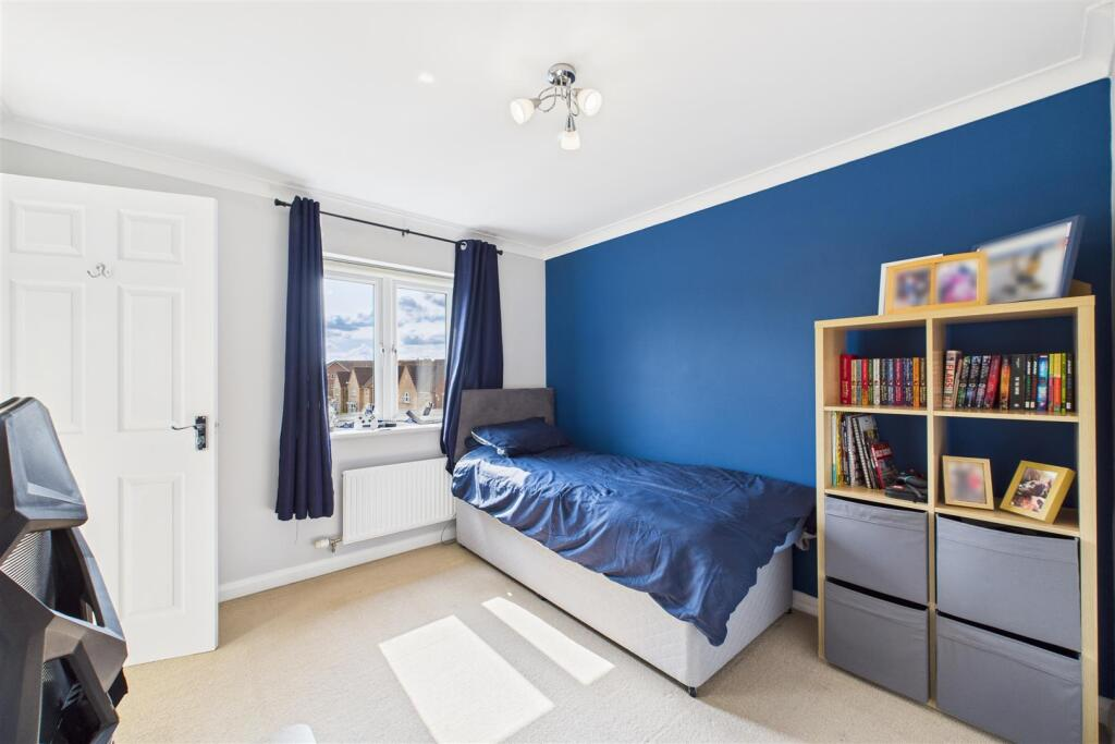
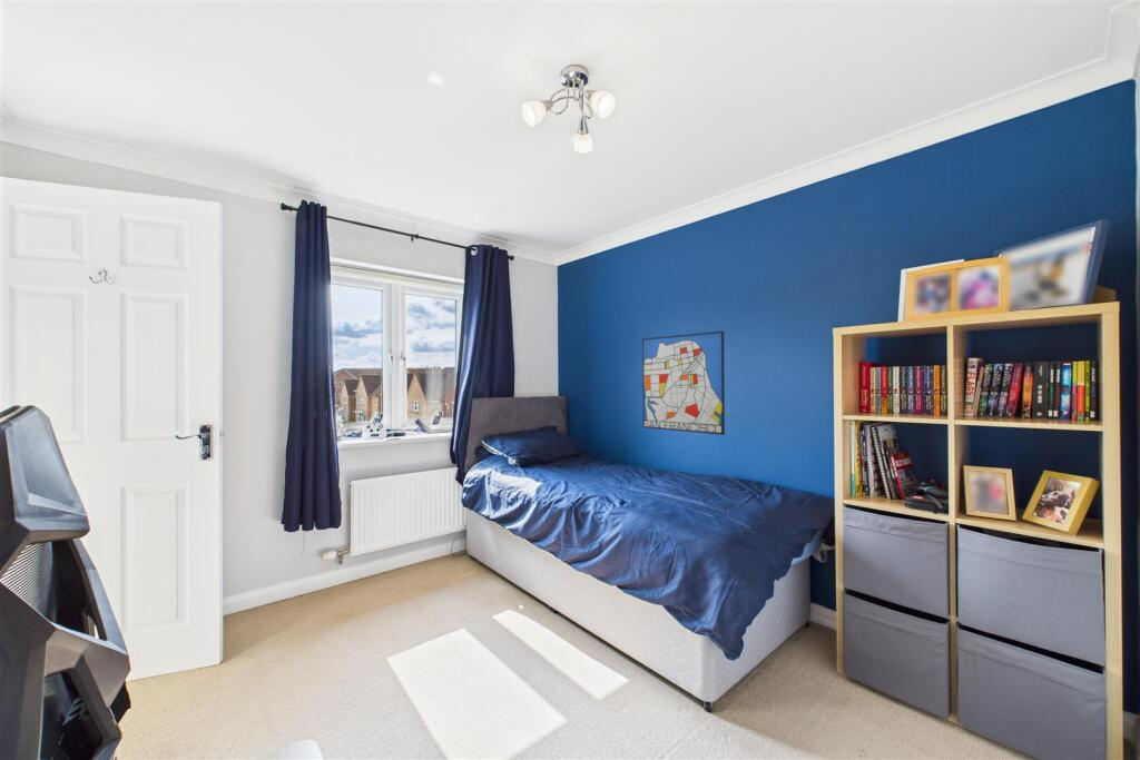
+ wall art (680, 383)
